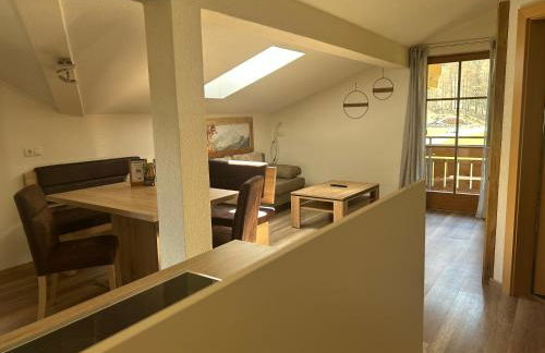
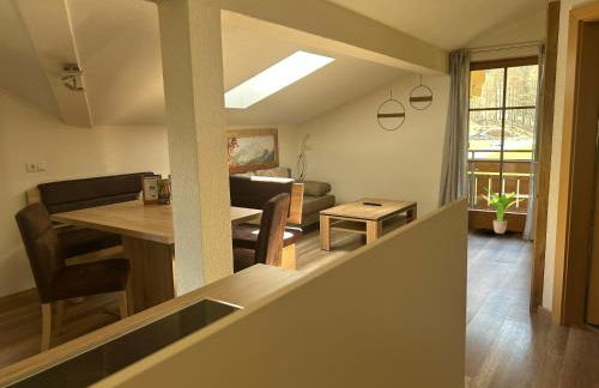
+ potted plant (501, 210)
